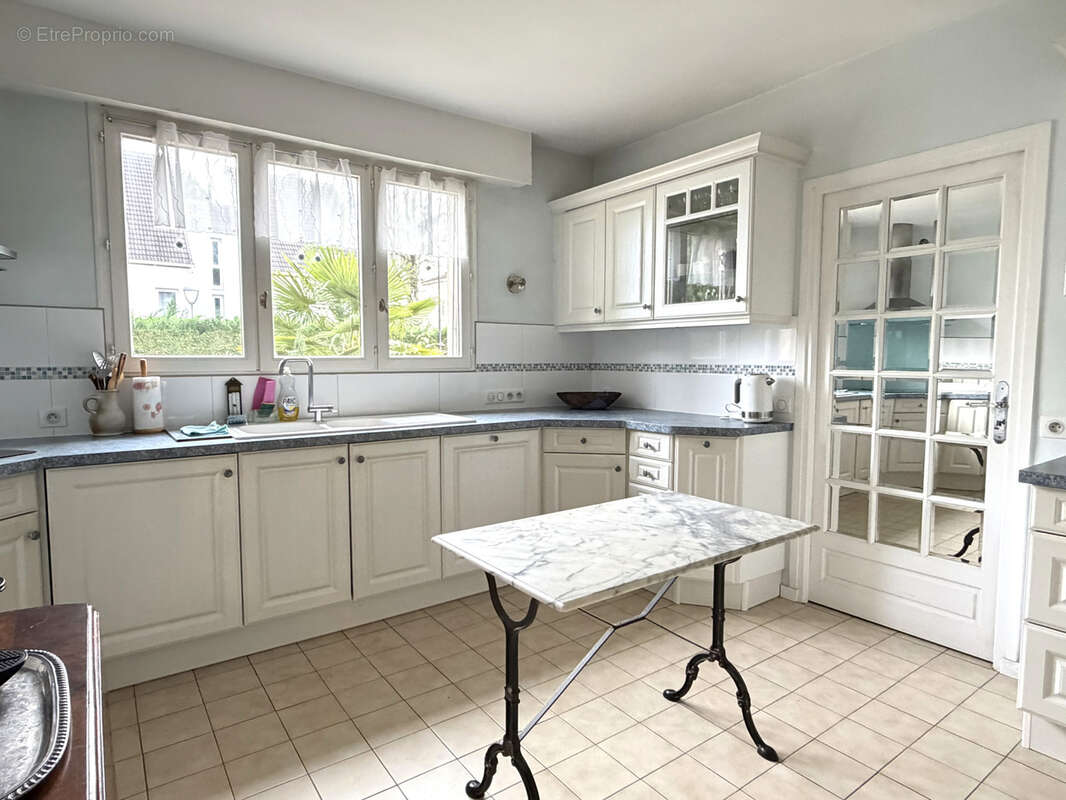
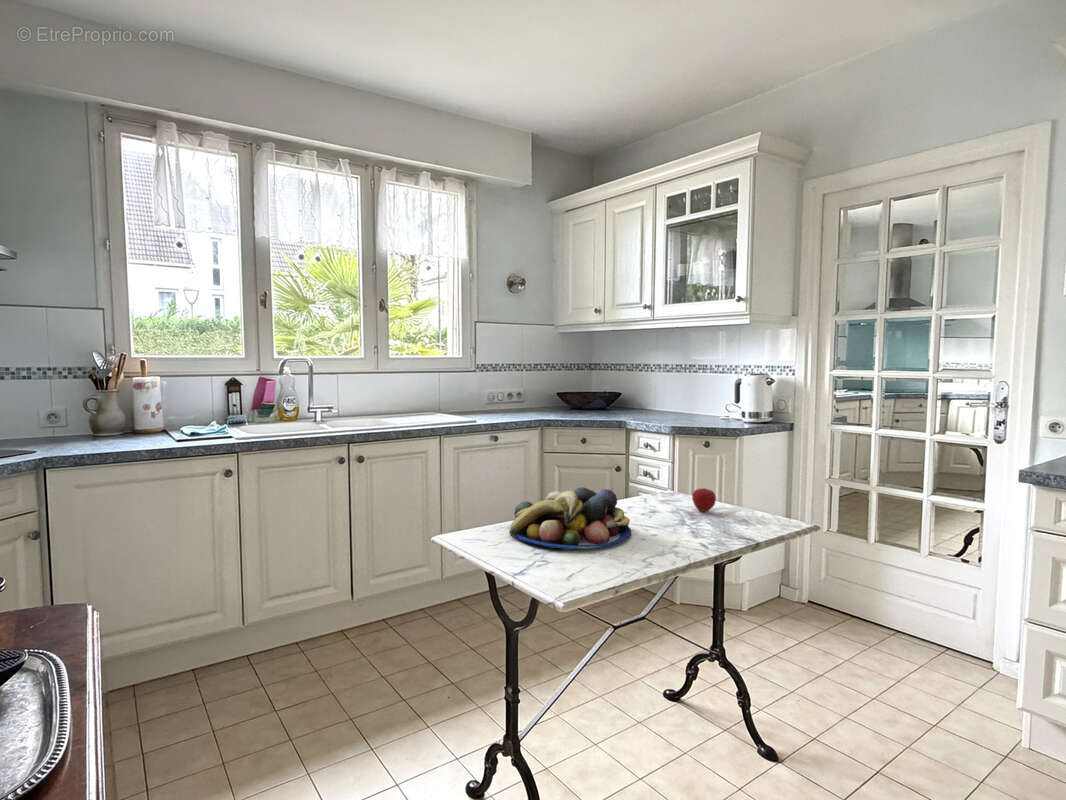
+ apple (703, 499)
+ fruit bowl (570, 510)
